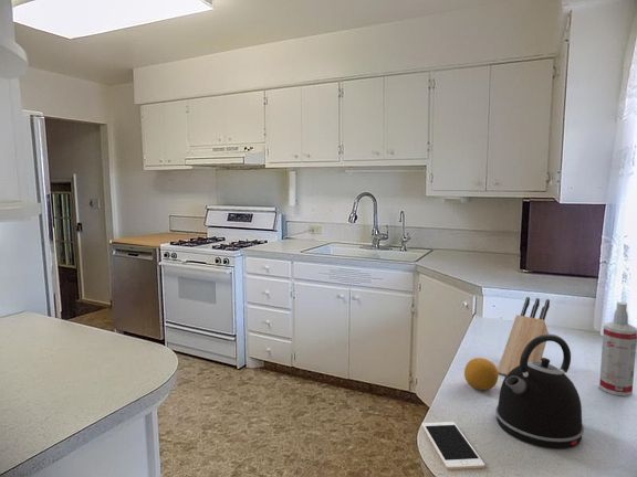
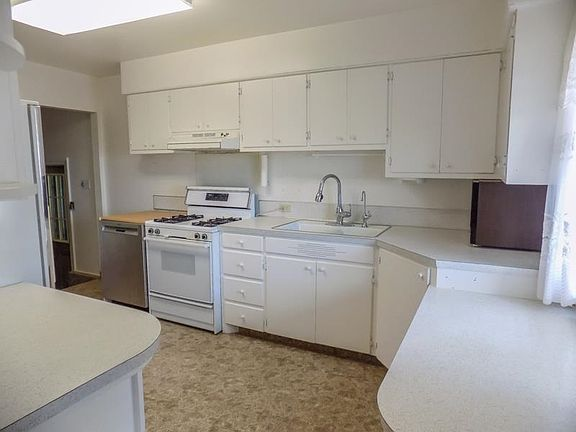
- fruit (481, 373)
- spray bottle (618, 346)
- kettle (540, 381)
- cell phone (450, 443)
- knife block (525, 335)
